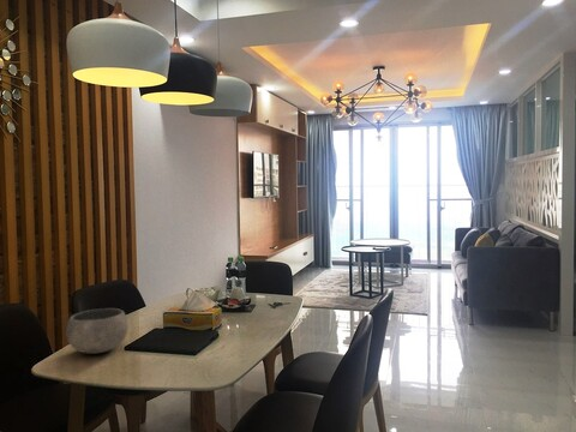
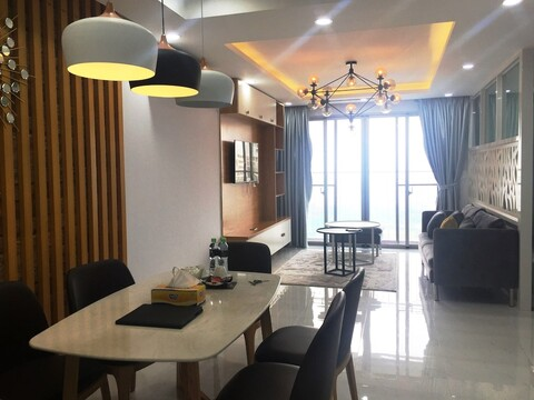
- bowl (98, 331)
